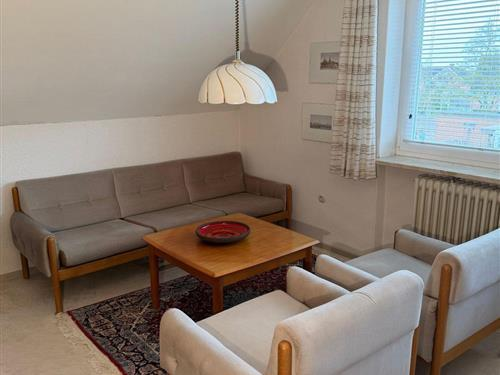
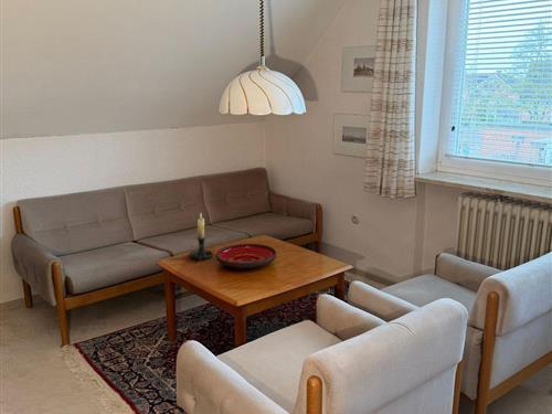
+ candle holder (200, 235)
